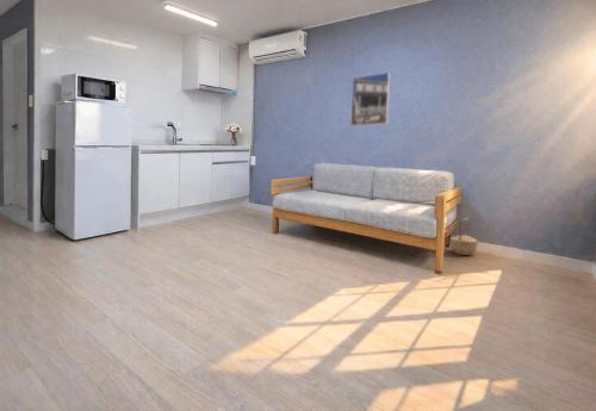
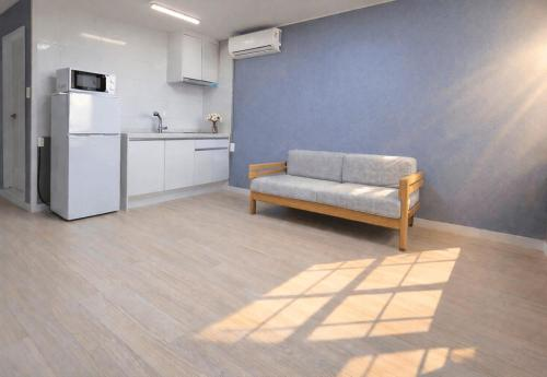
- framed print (370, 100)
- basket (464, 235)
